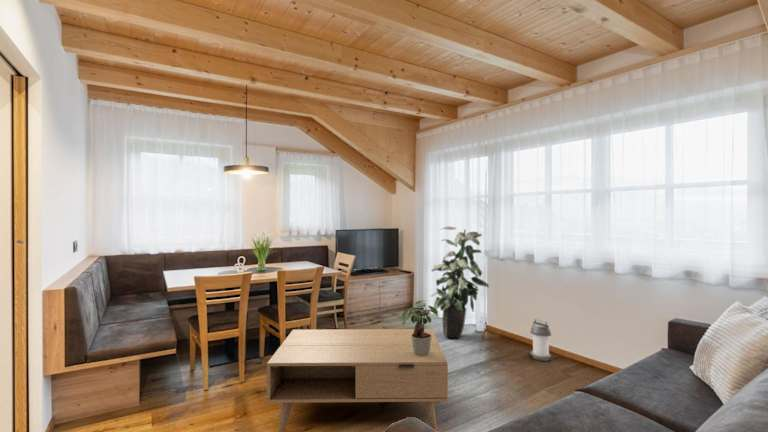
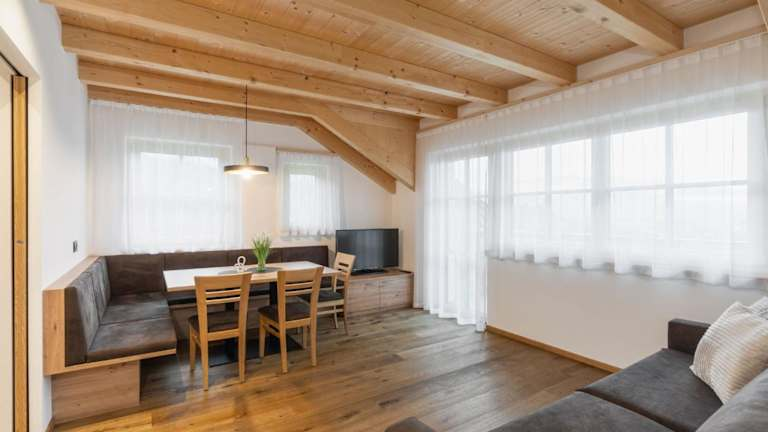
- lantern (540, 339)
- potted plant (419, 325)
- coffee table (360, 376)
- indoor plant (455, 281)
